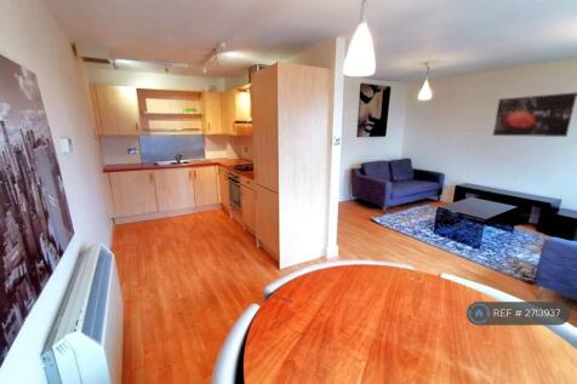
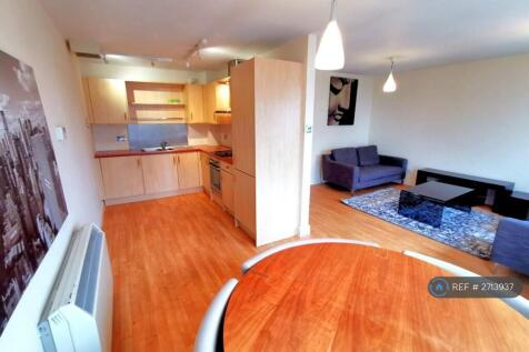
- wall art (530, 116)
